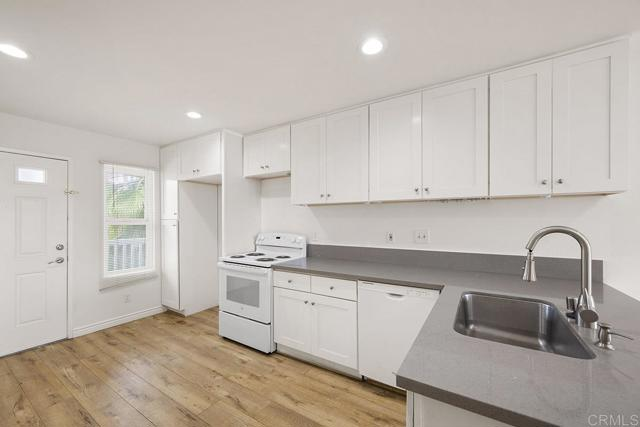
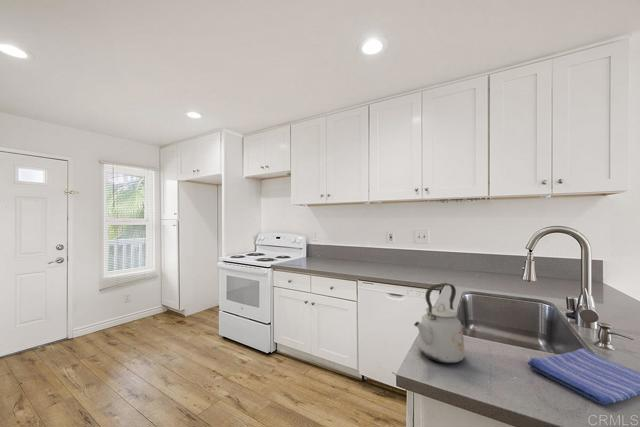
+ kettle (435, 321)
+ dish towel (591, 371)
